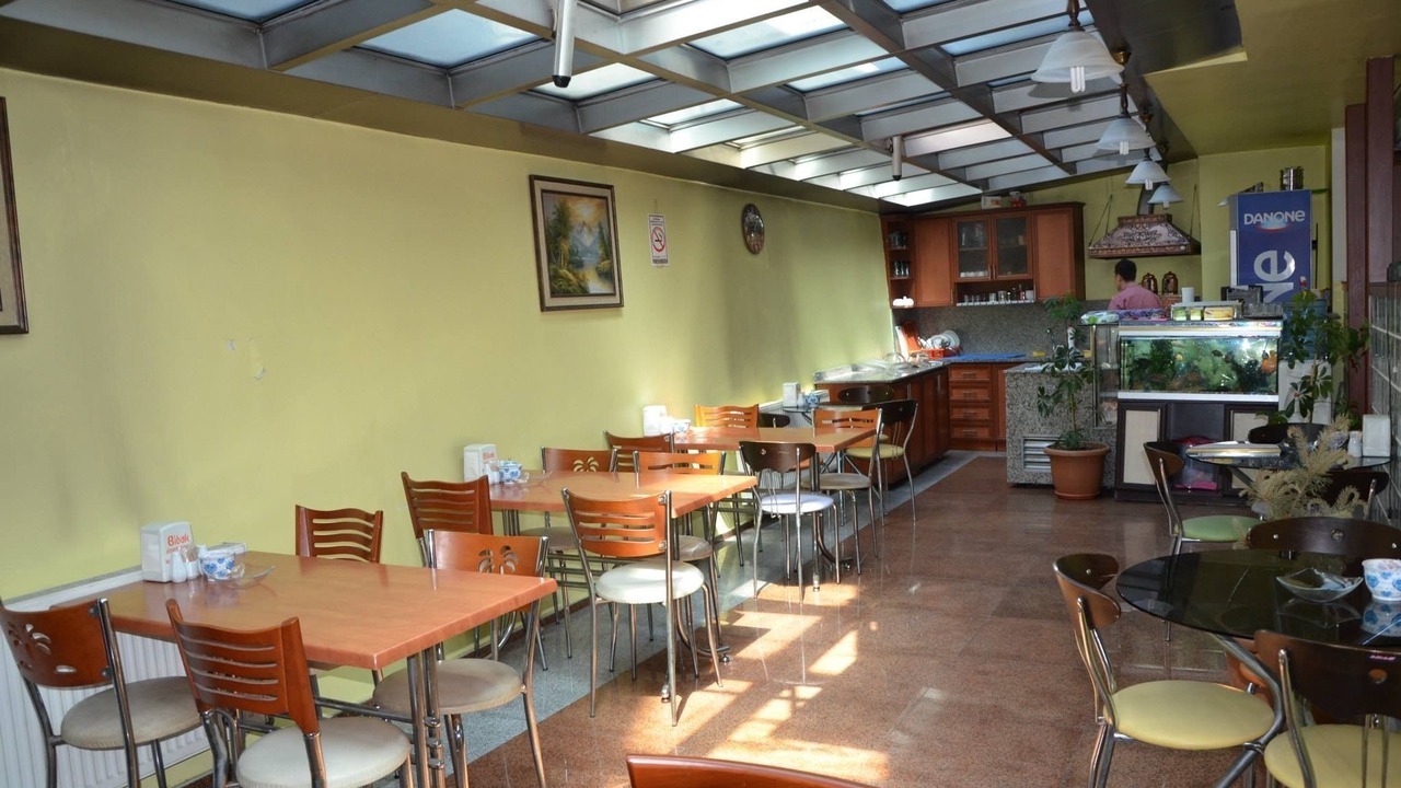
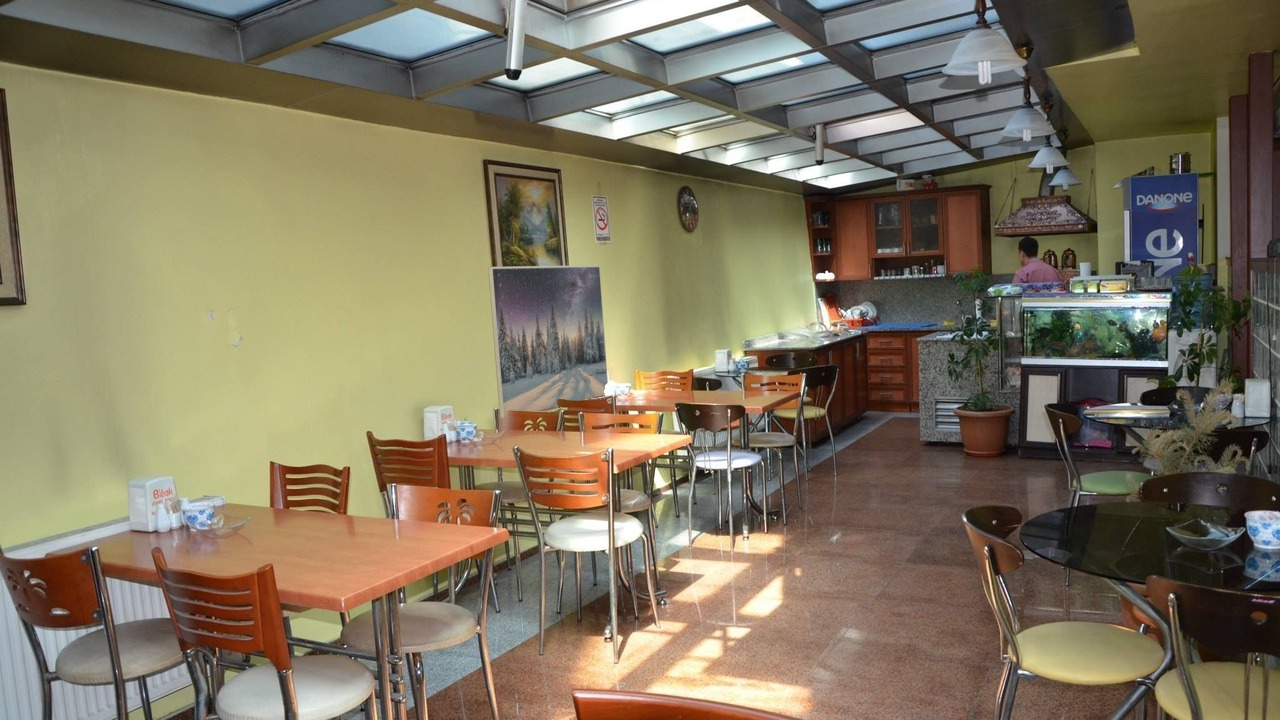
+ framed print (553, 338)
